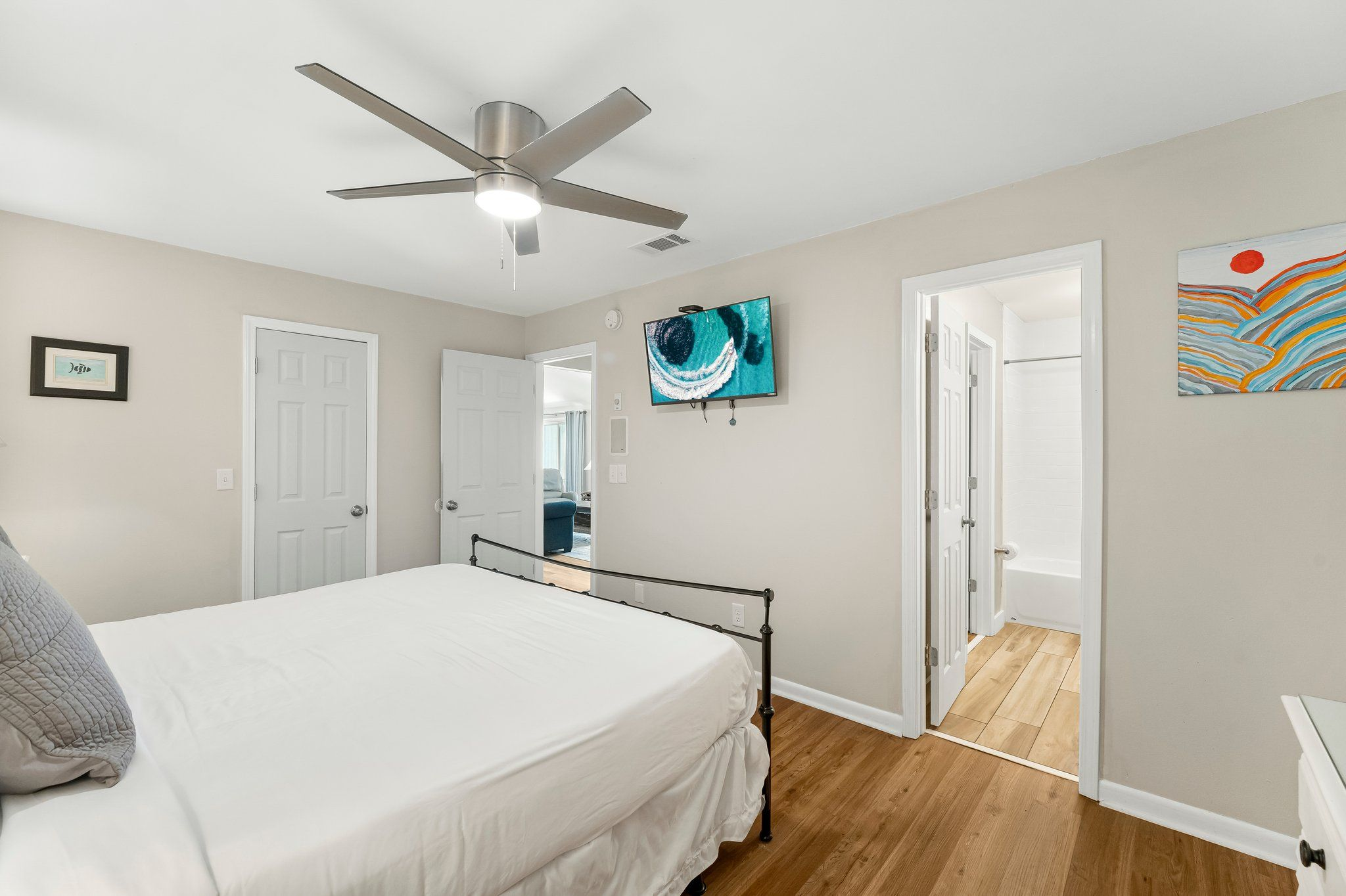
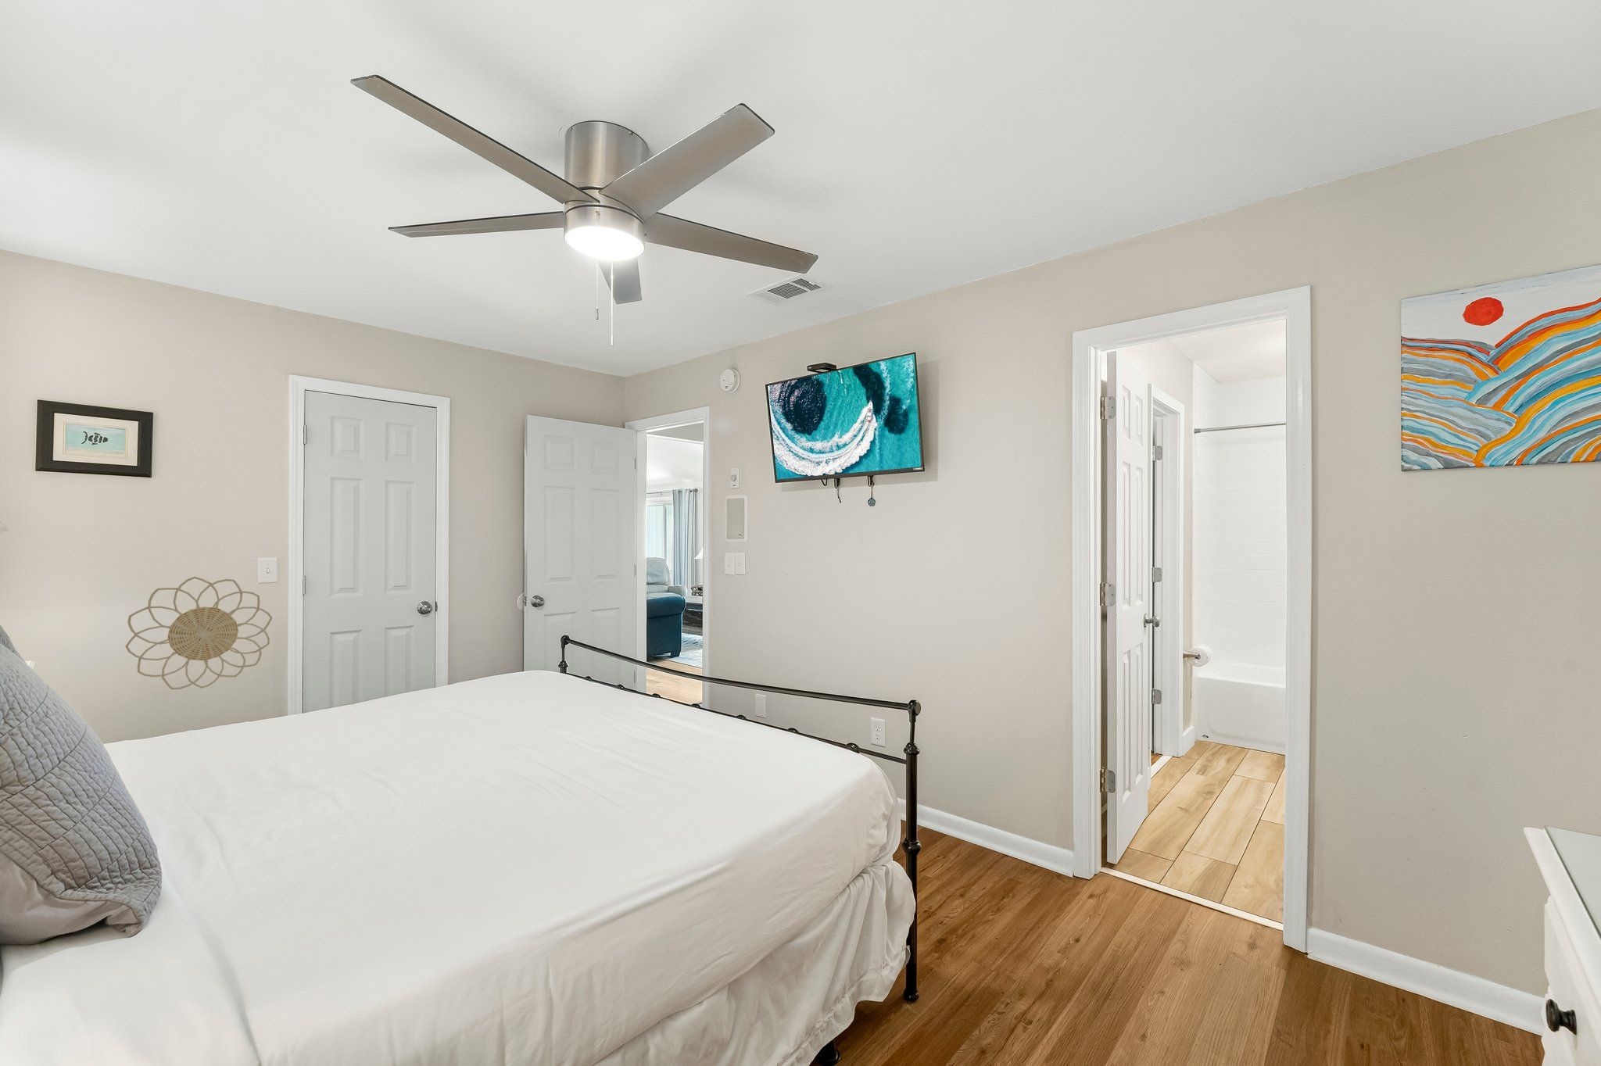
+ decorative wall piece (202, 632)
